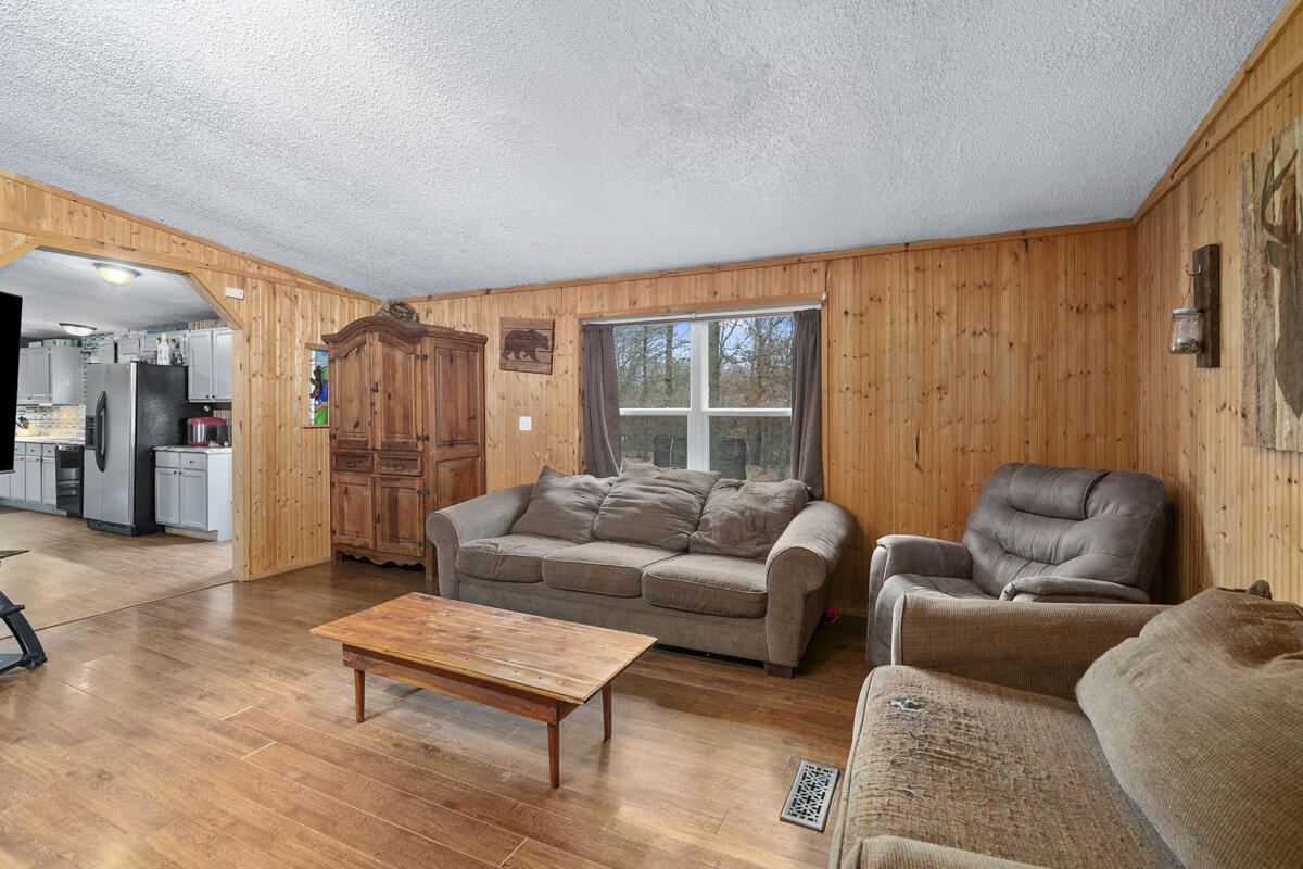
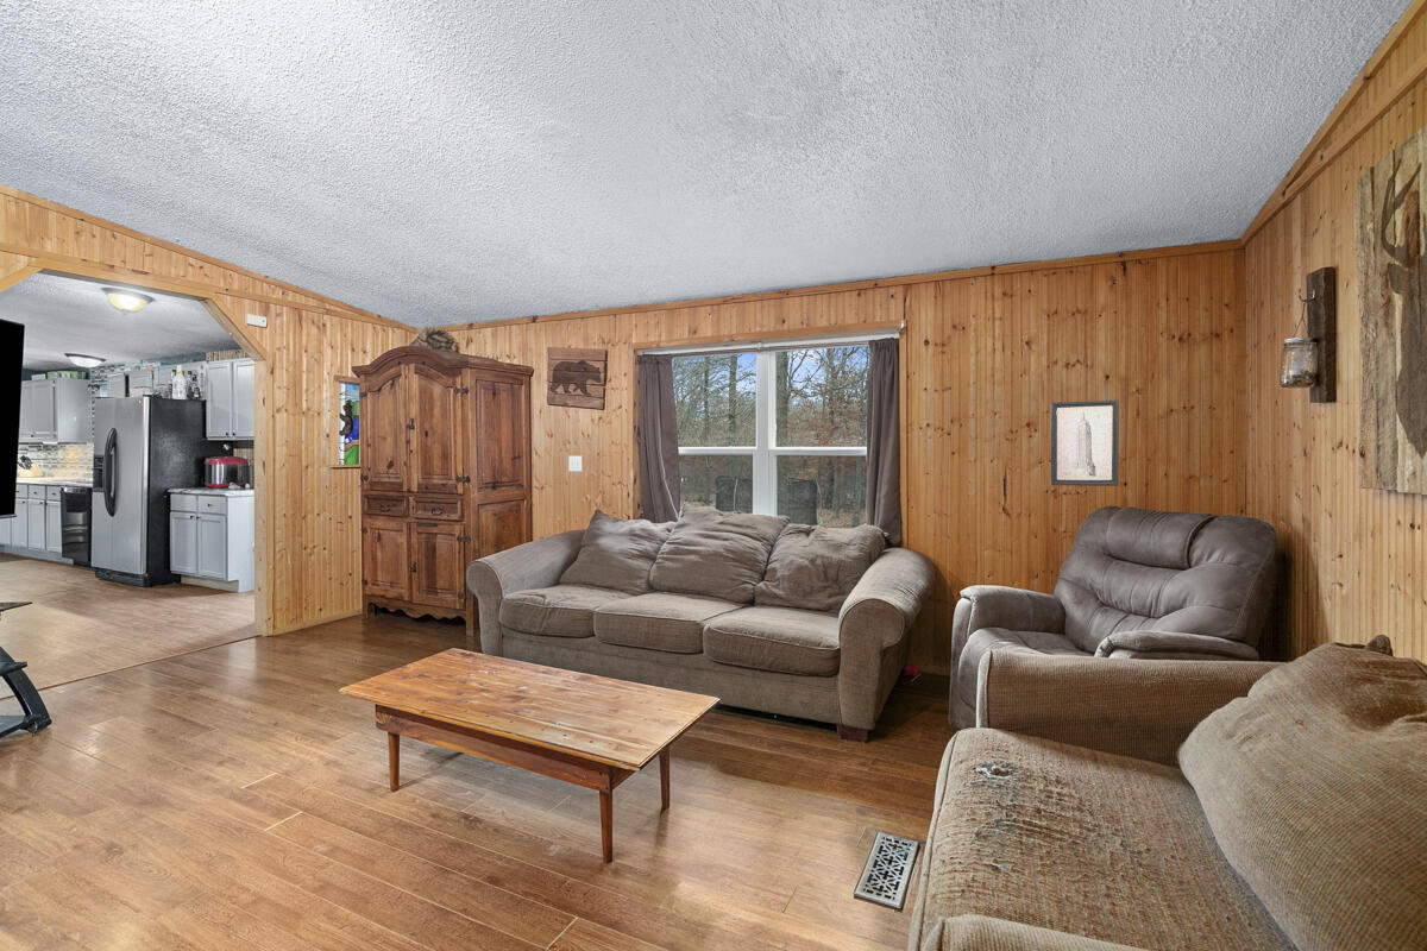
+ wall art (1083, 443)
